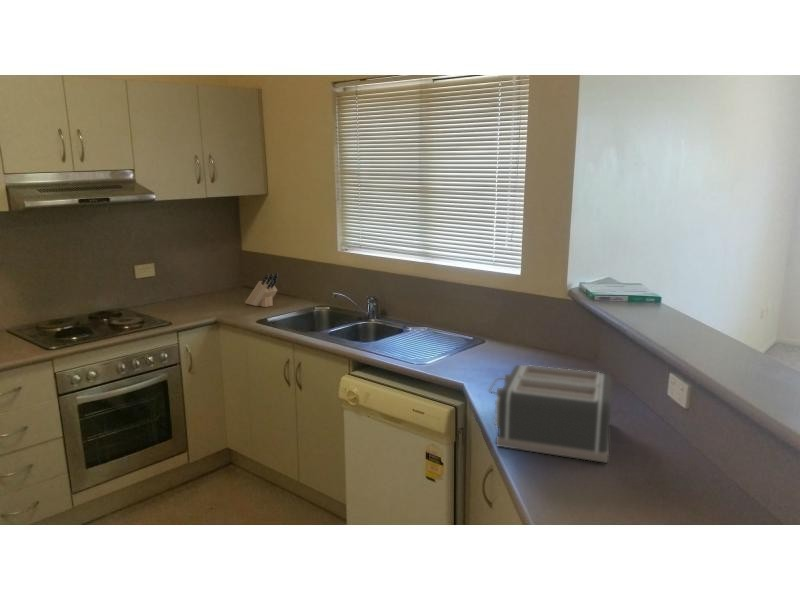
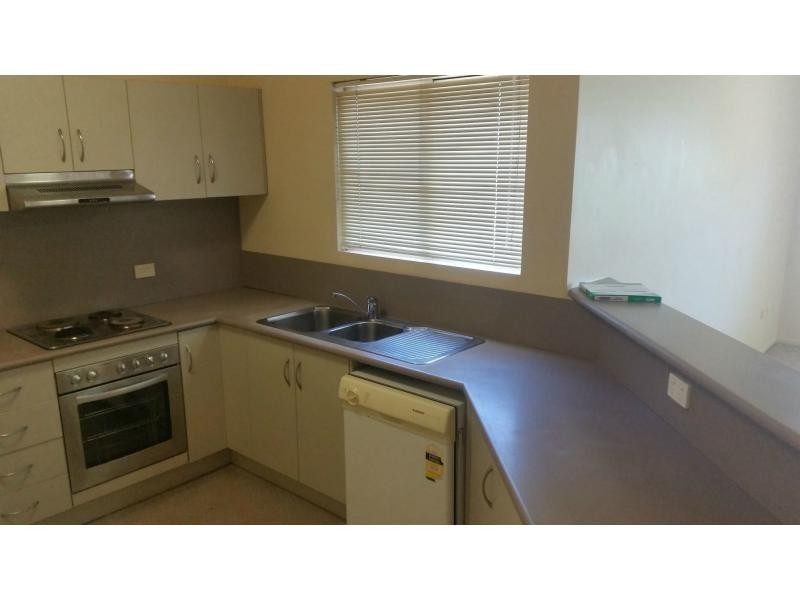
- toaster (548, 406)
- knife block (262, 288)
